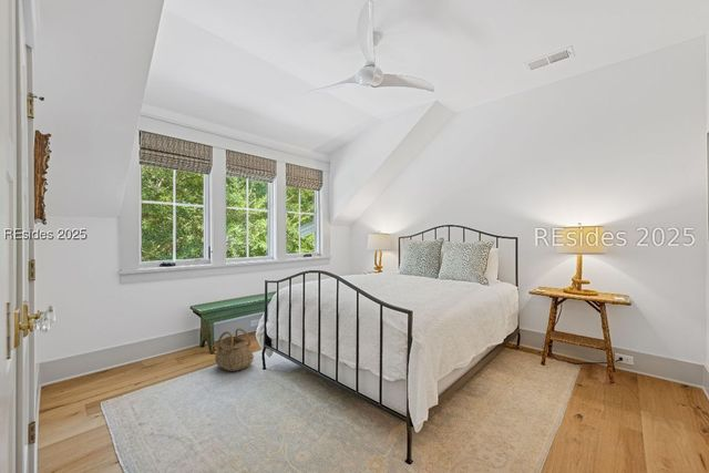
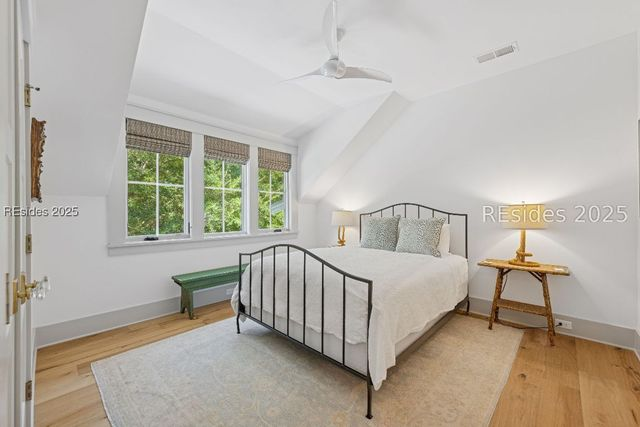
- basket (234, 348)
